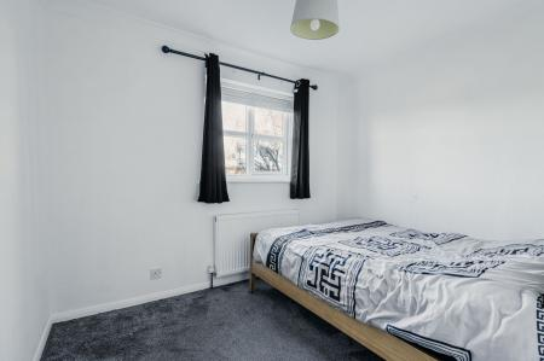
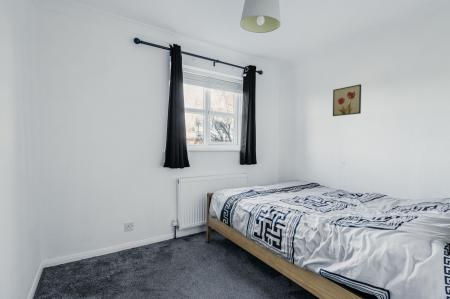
+ wall art (346, 101)
